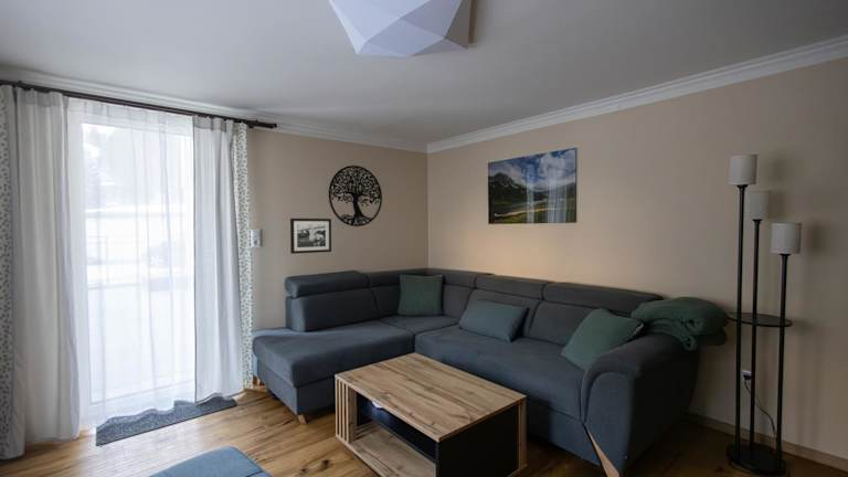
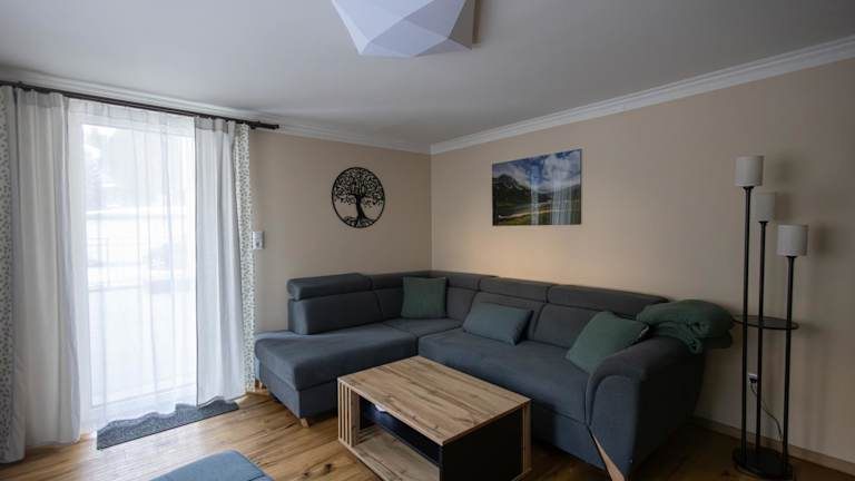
- picture frame (311, 235)
